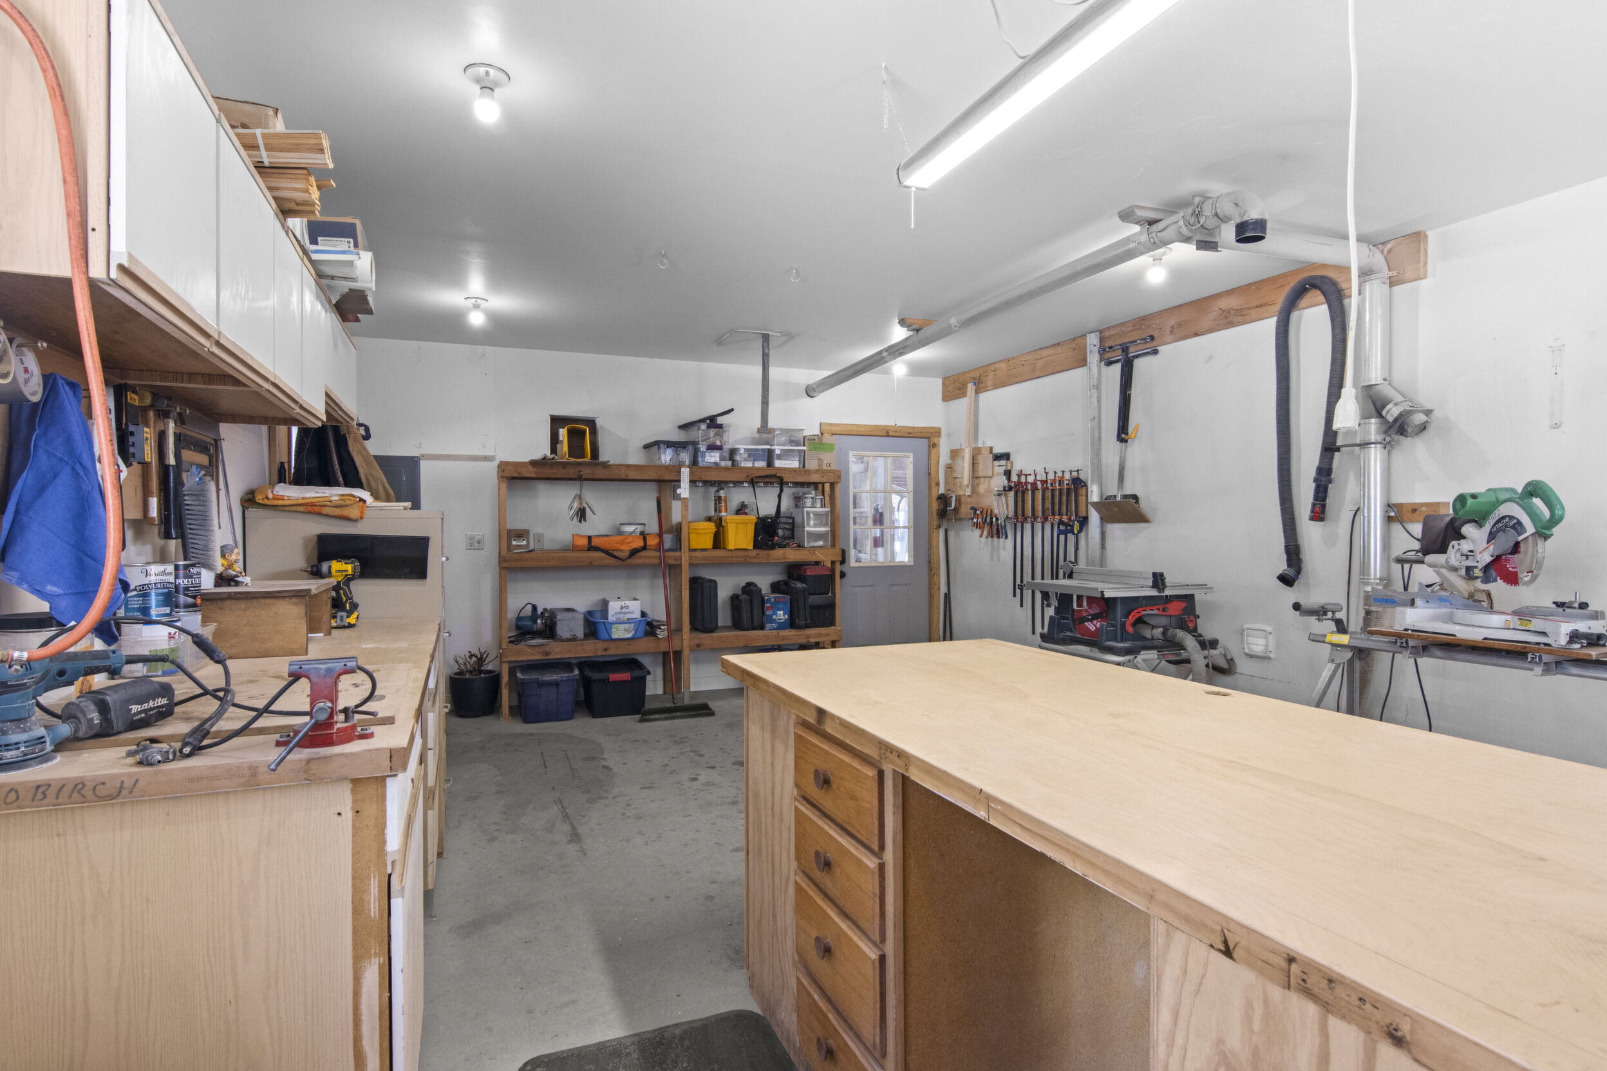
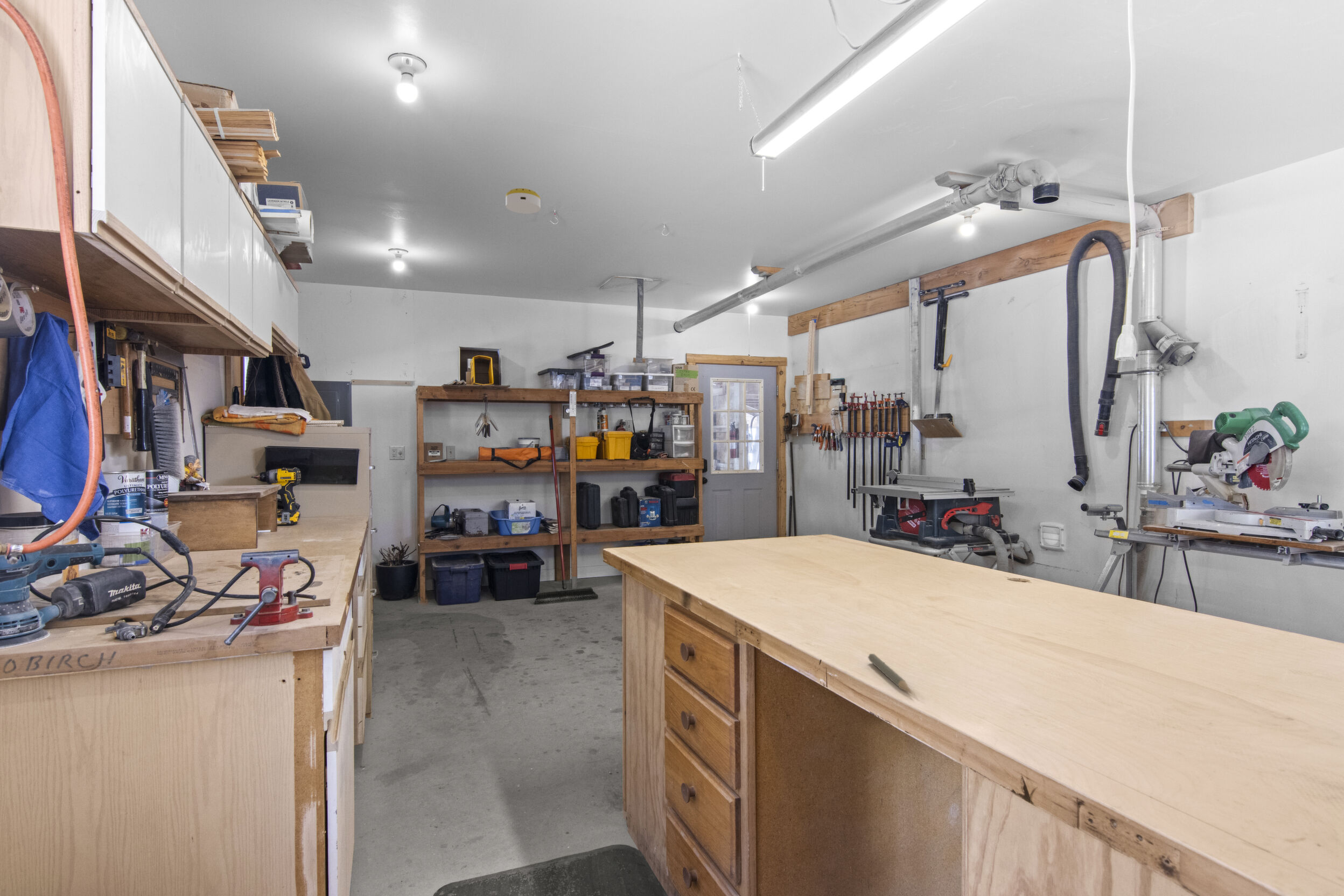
+ smoke detector (523, 200)
+ pencil (891, 674)
